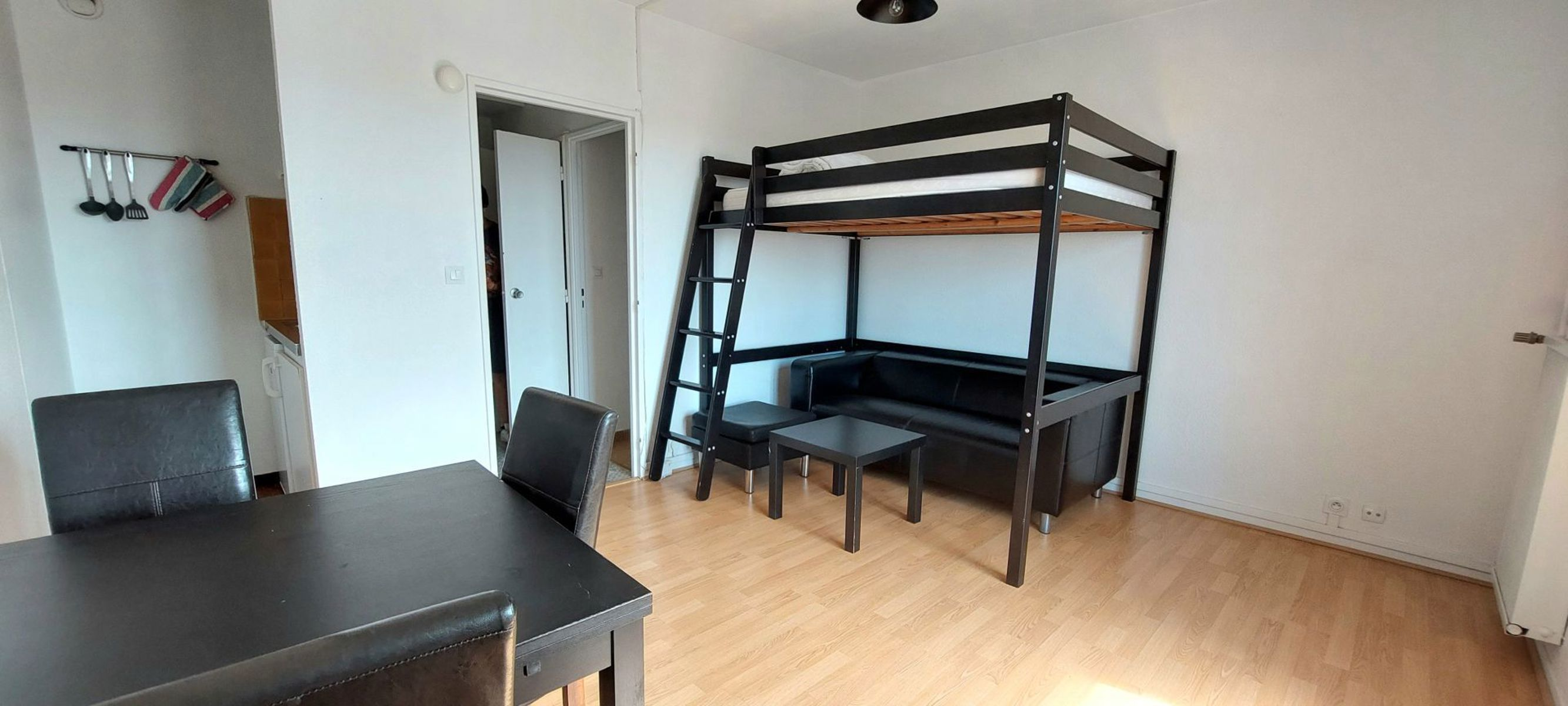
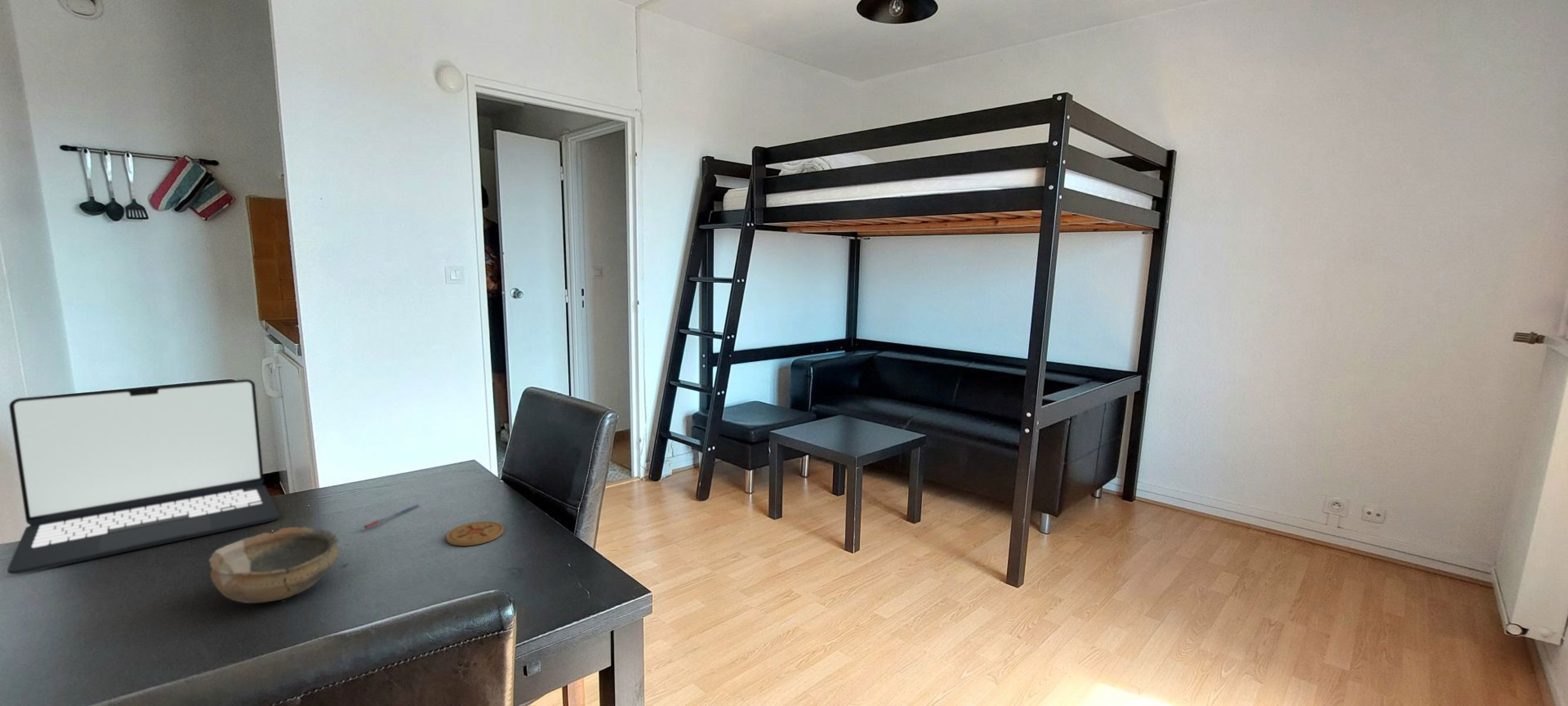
+ laptop (150, 462)
+ pen (393, 514)
+ coaster (475, 533)
+ bowl (277, 569)
